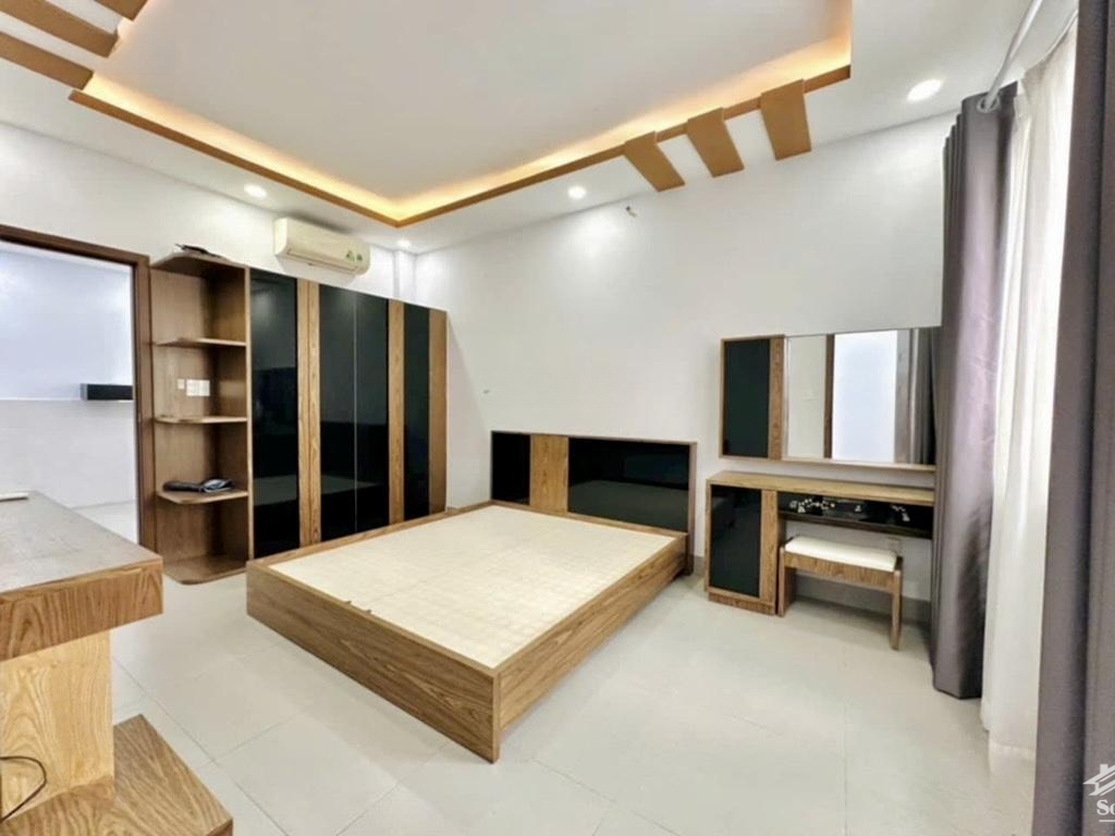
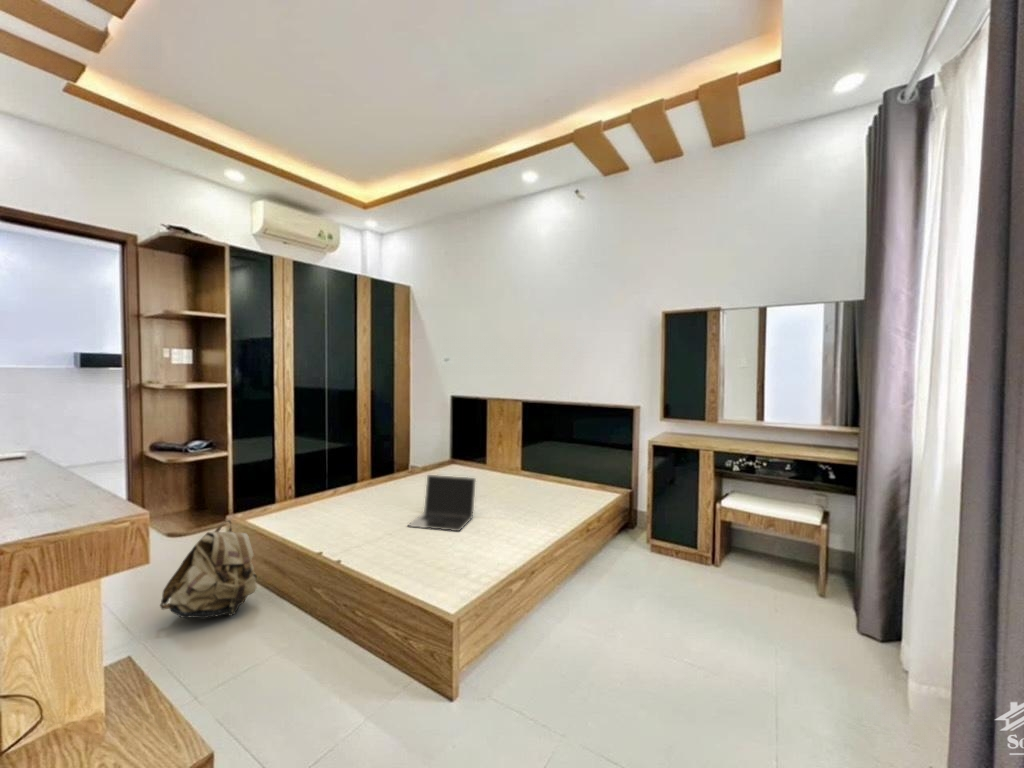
+ backpack (209, 569)
+ laptop (442, 501)
